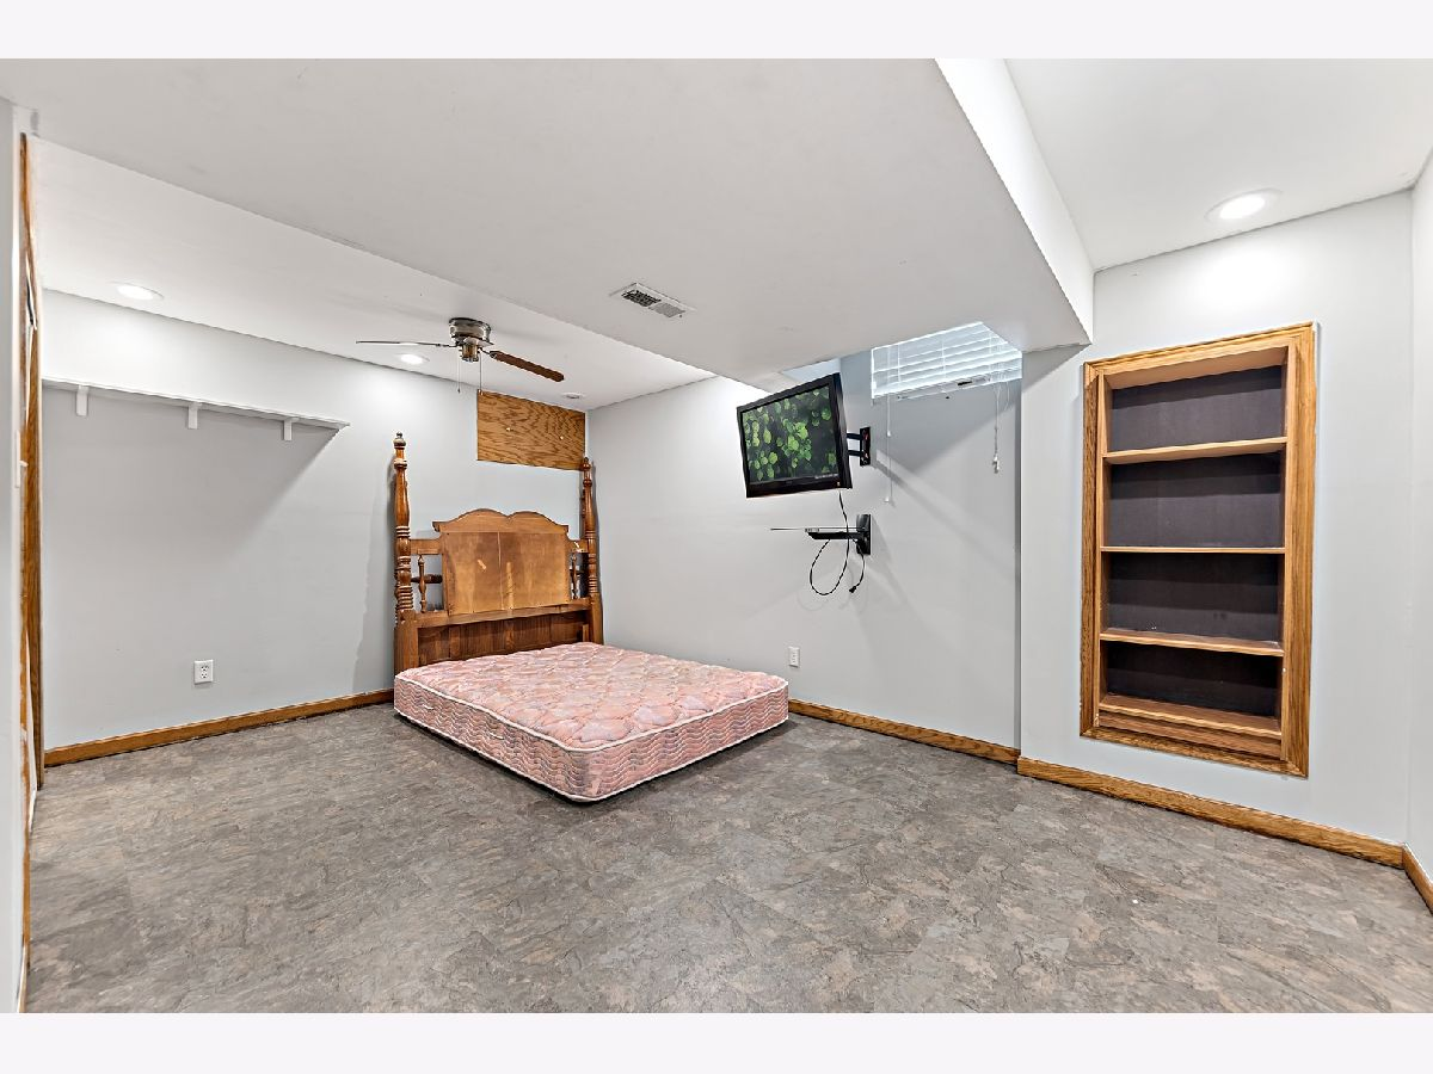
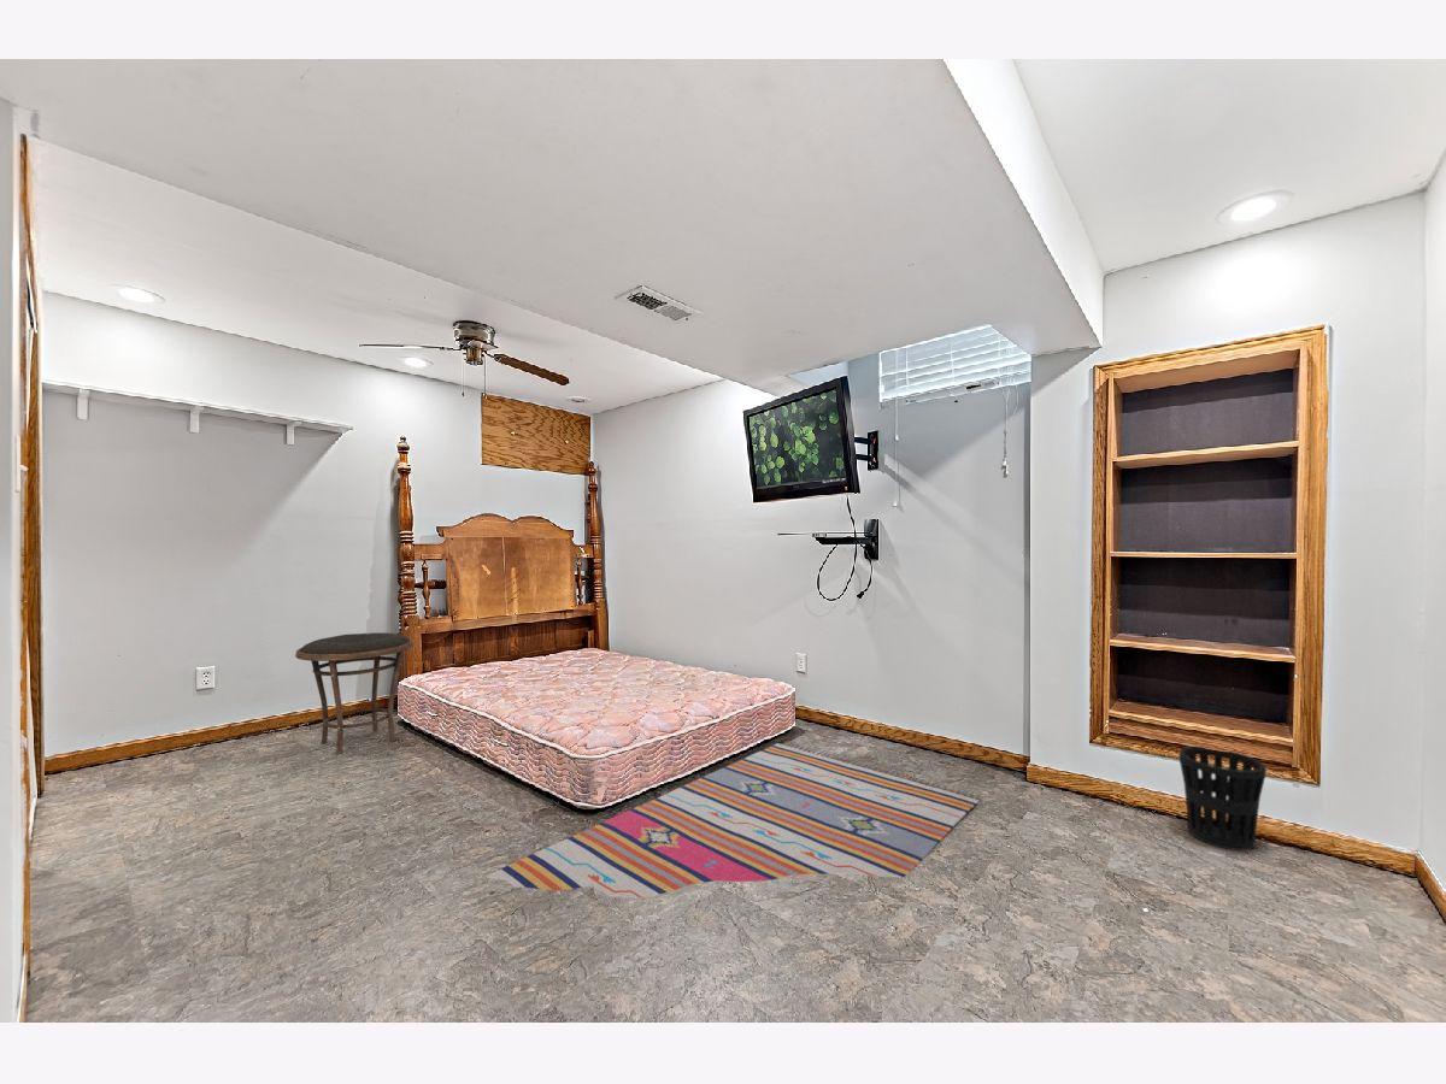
+ wastebasket (1219, 797)
+ rug (762, 833)
+ side table (372, 690)
